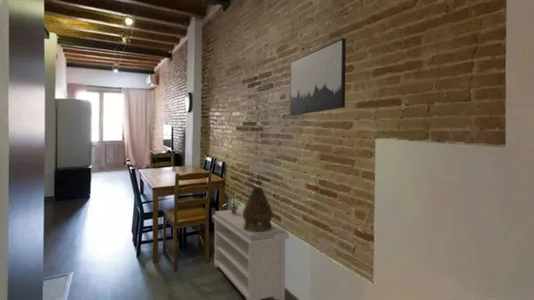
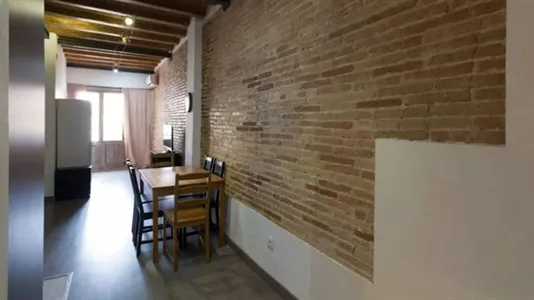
- bench (245, 250)
- ceramic vessel (257, 207)
- wall art (314, 81)
- potted plant (233, 200)
